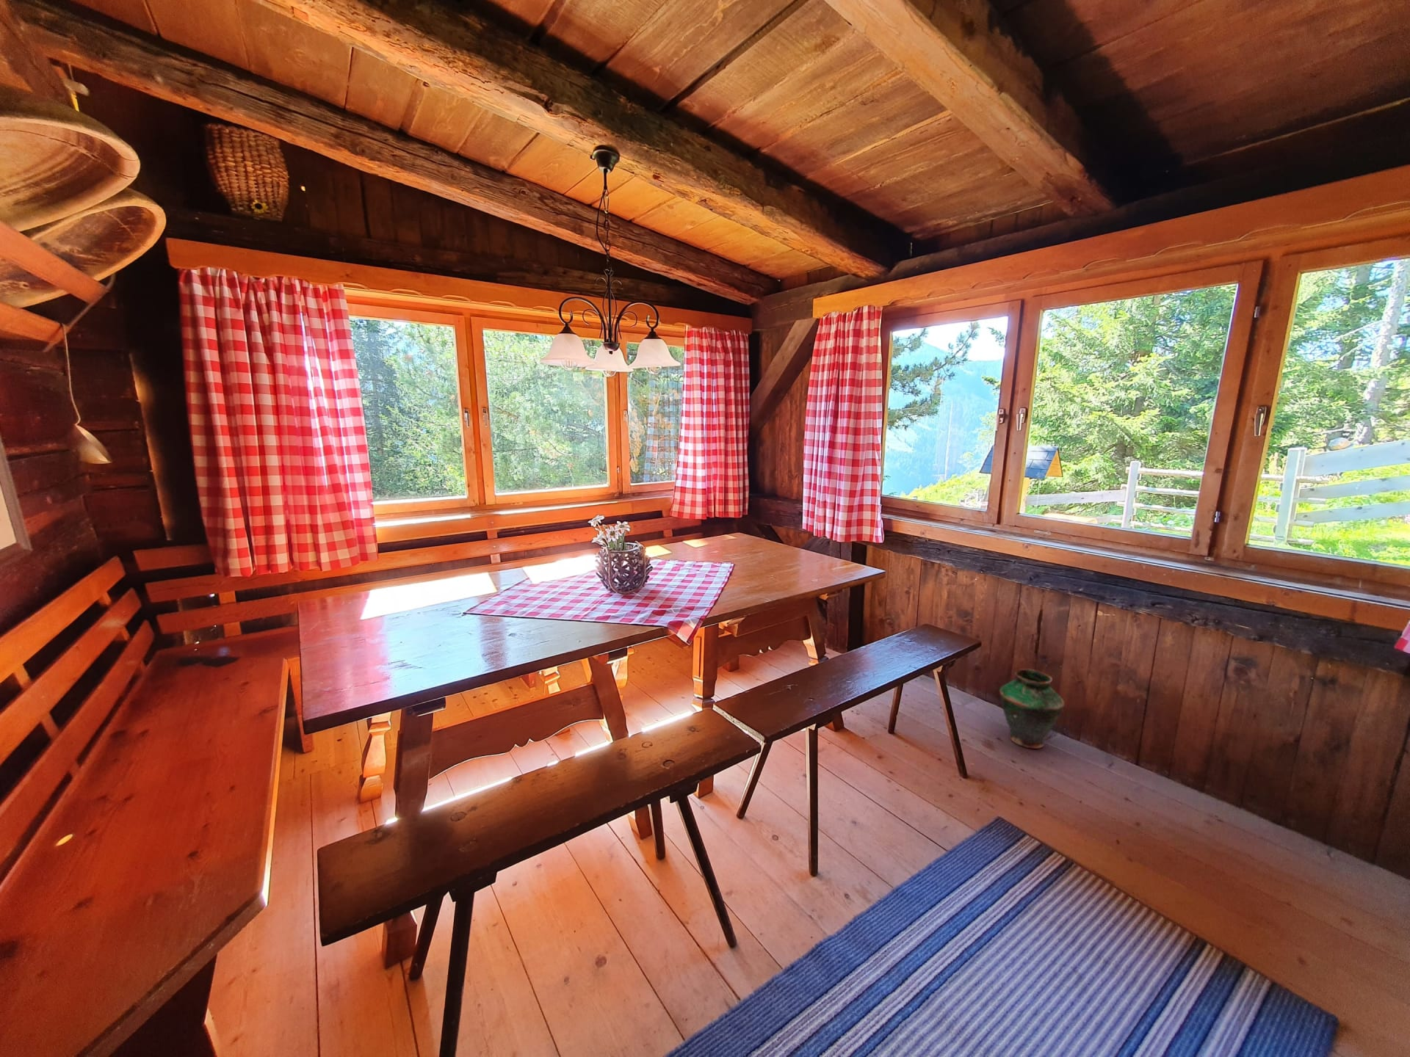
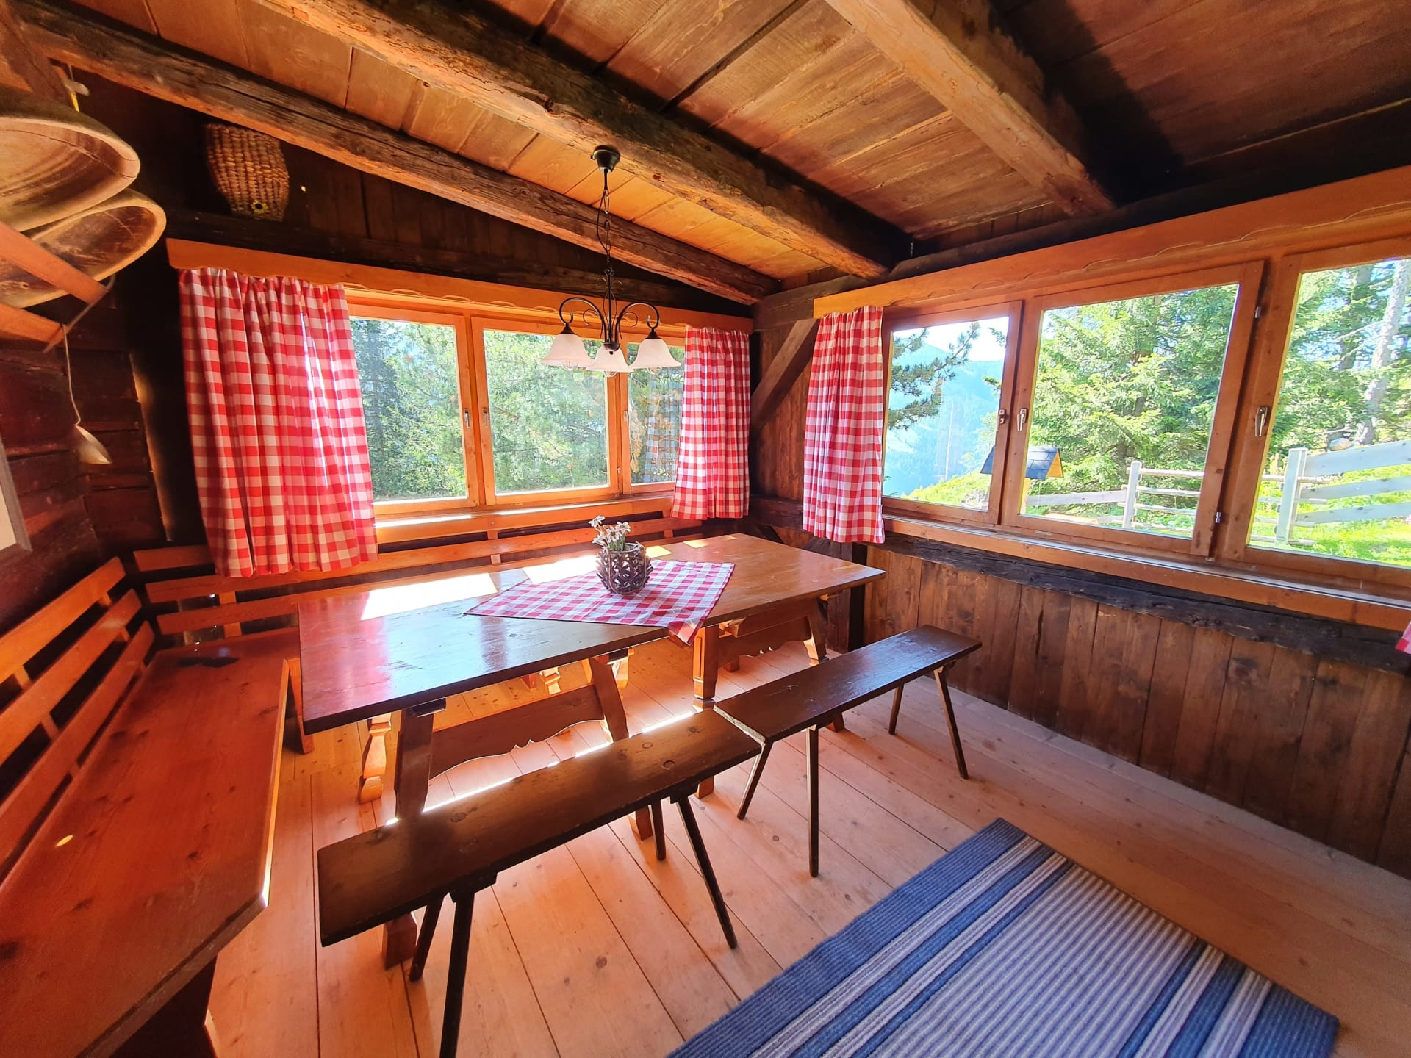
- vase (1033, 706)
